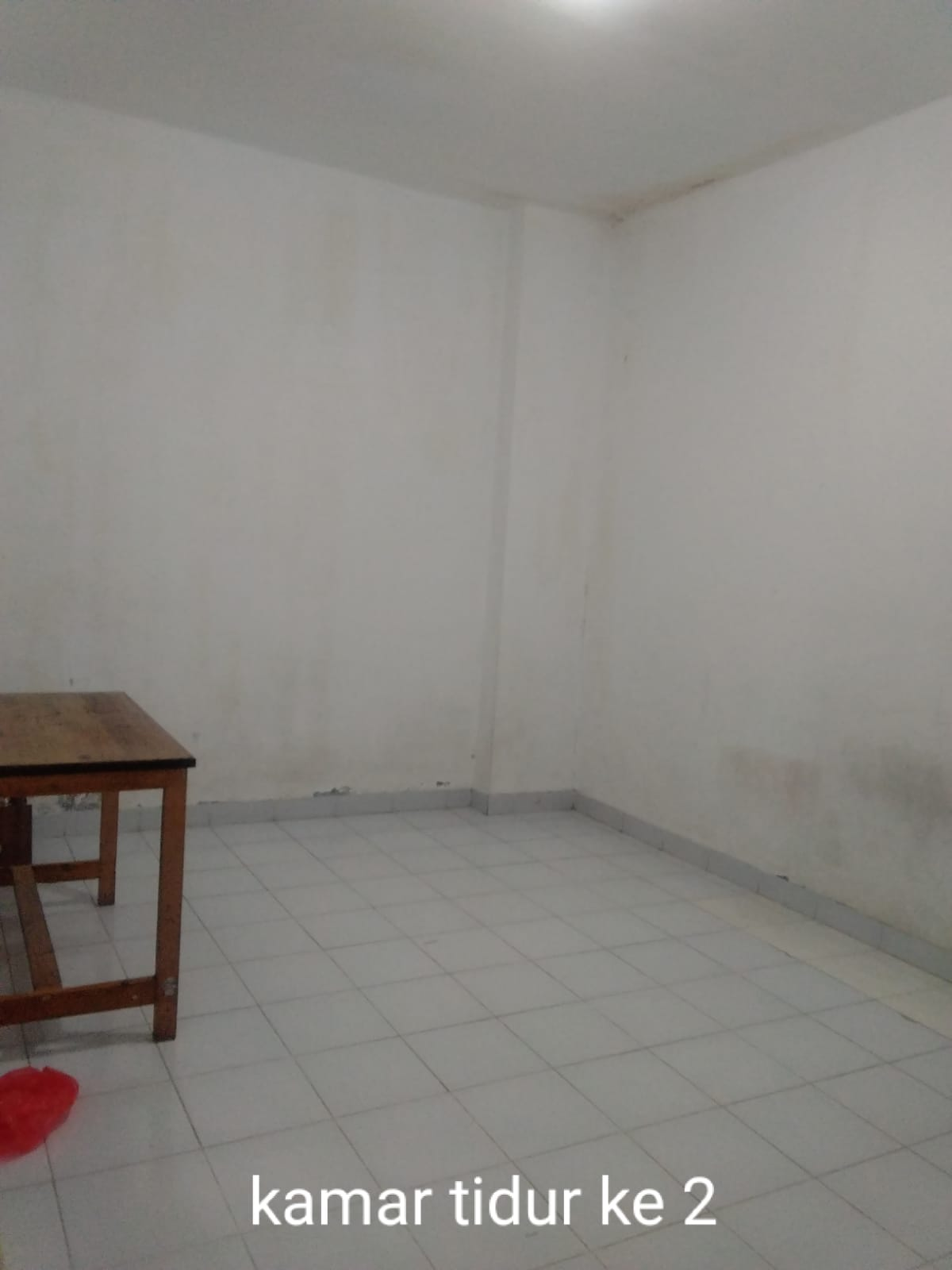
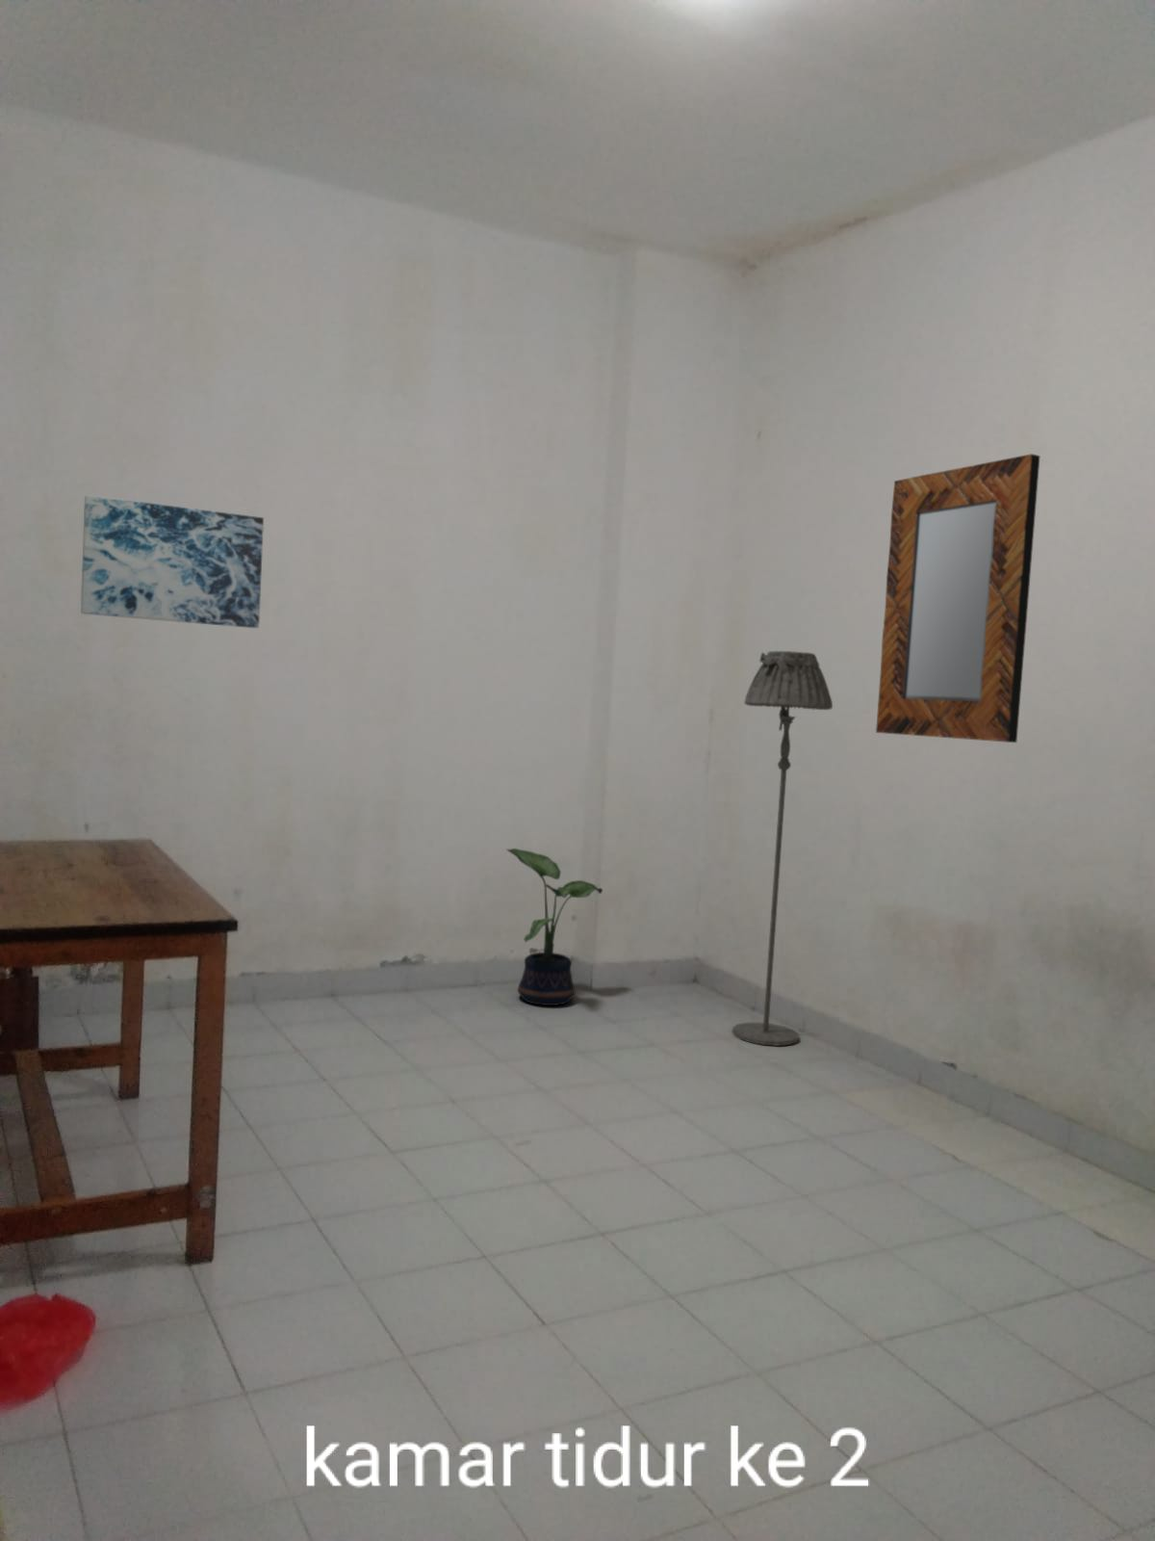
+ home mirror (951, 604)
+ potted plant (556, 926)
+ wall art (175, 564)
+ floor lamp (778, 846)
